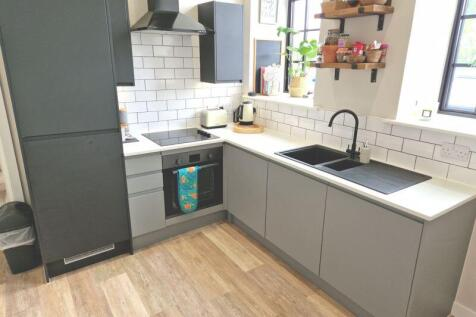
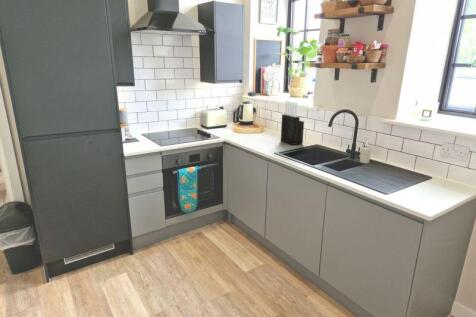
+ knife block (293, 122)
